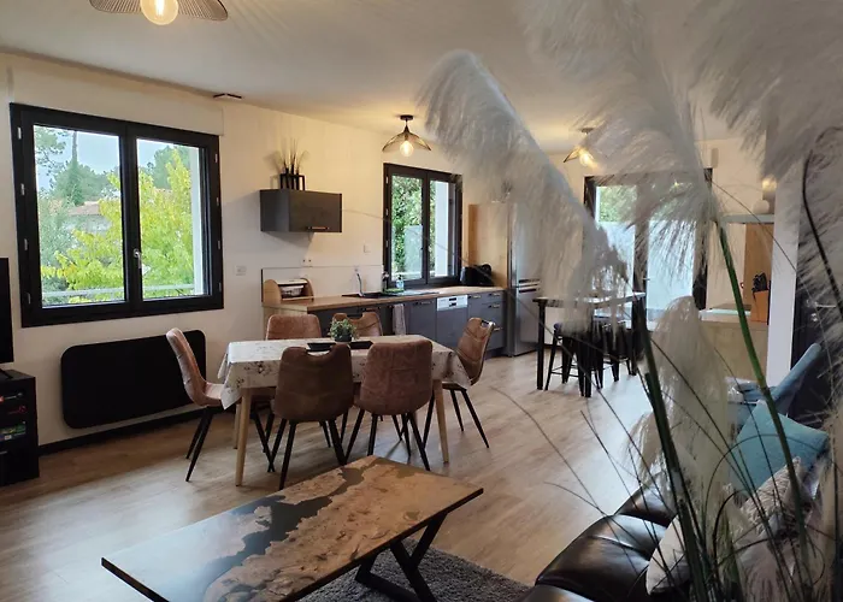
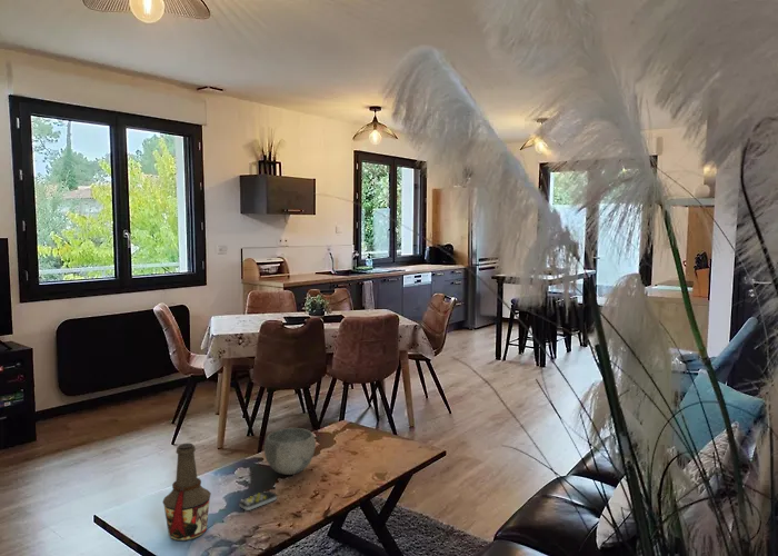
+ bowl (290, 453)
+ remote control (258, 499)
+ bottle (186, 489)
